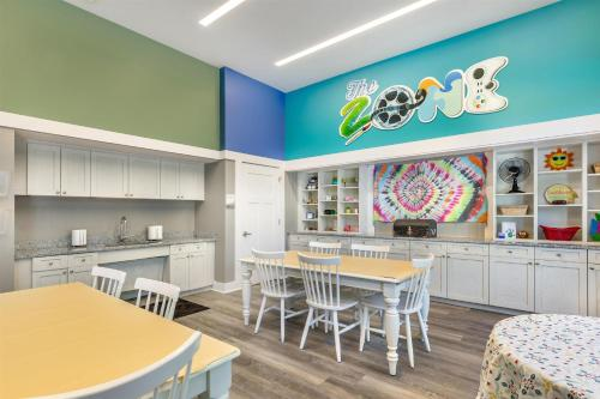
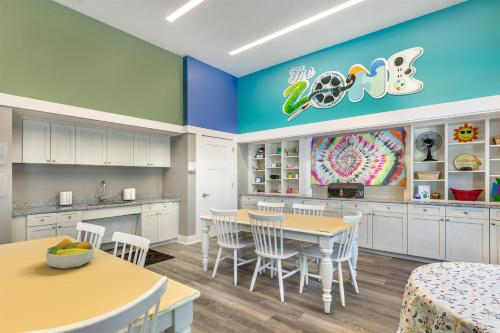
+ fruit bowl (70, 252)
